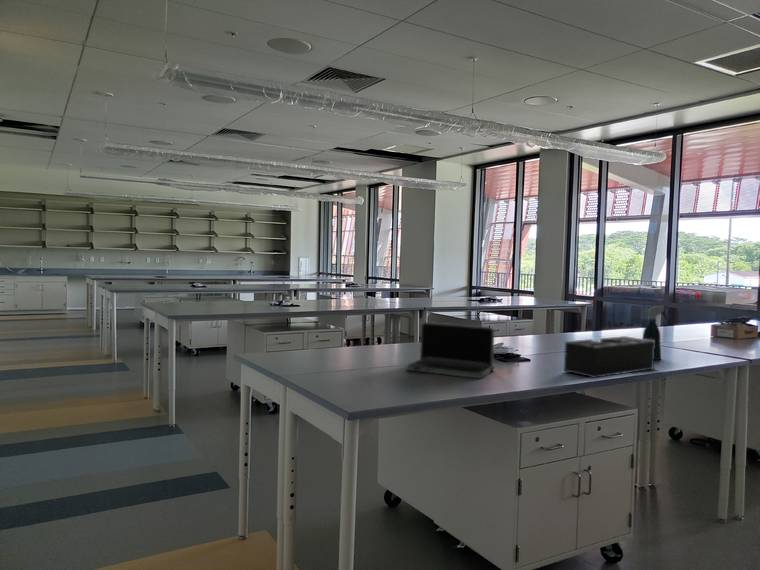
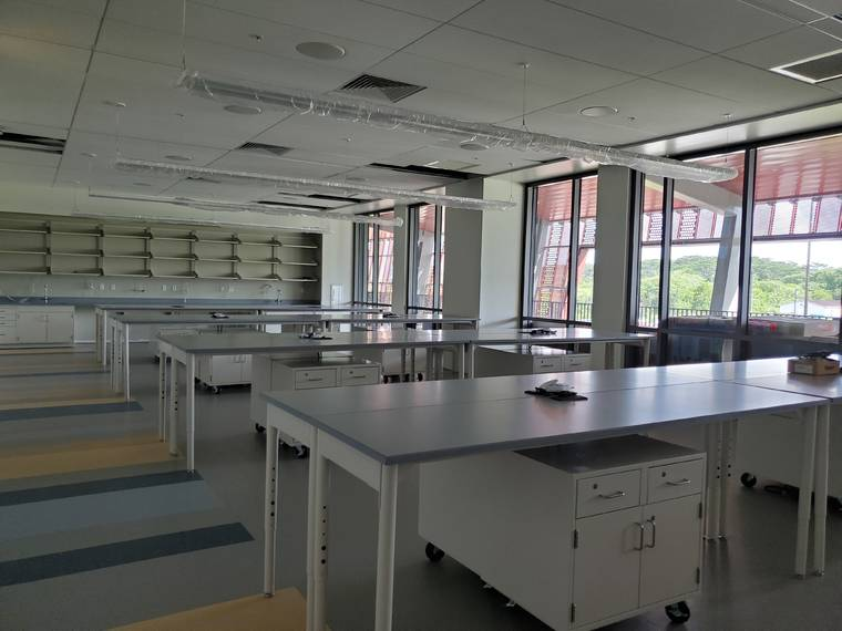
- spray bottle (652, 331)
- desk organizer (610, 355)
- laptop (449, 347)
